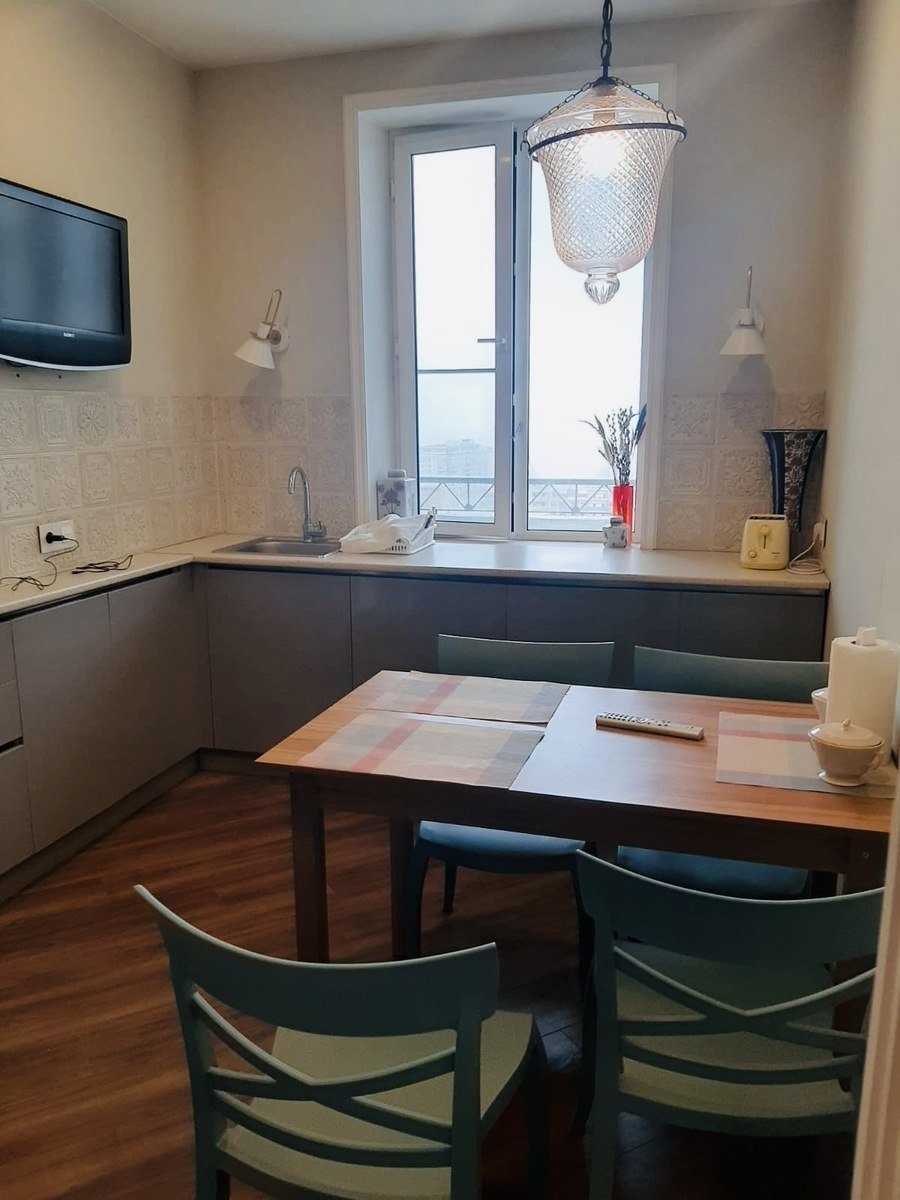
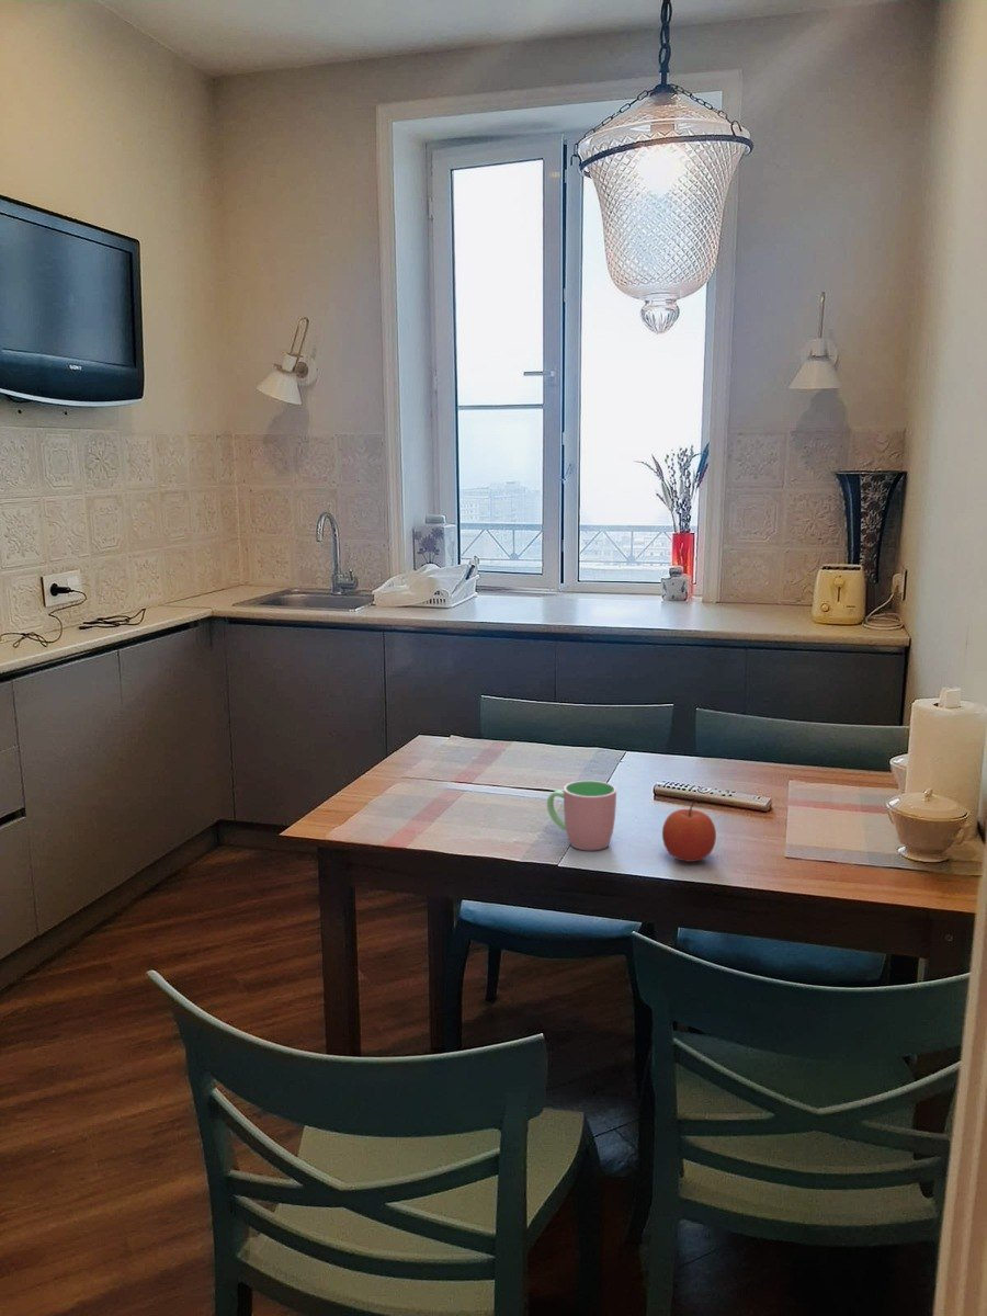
+ cup (580, 815)
+ apple (689, 828)
